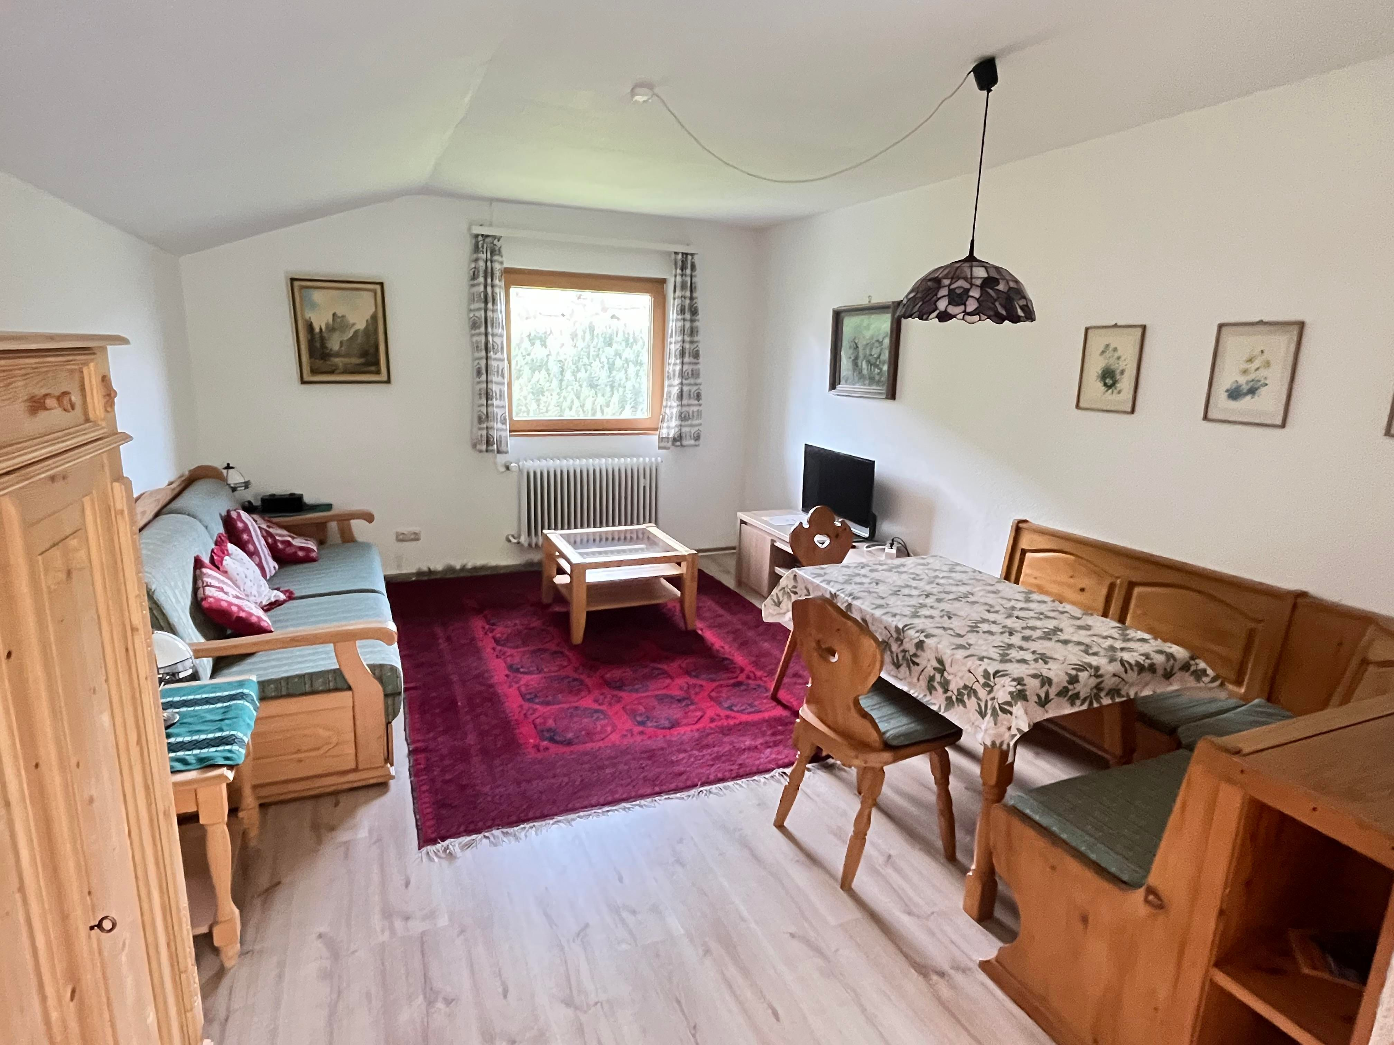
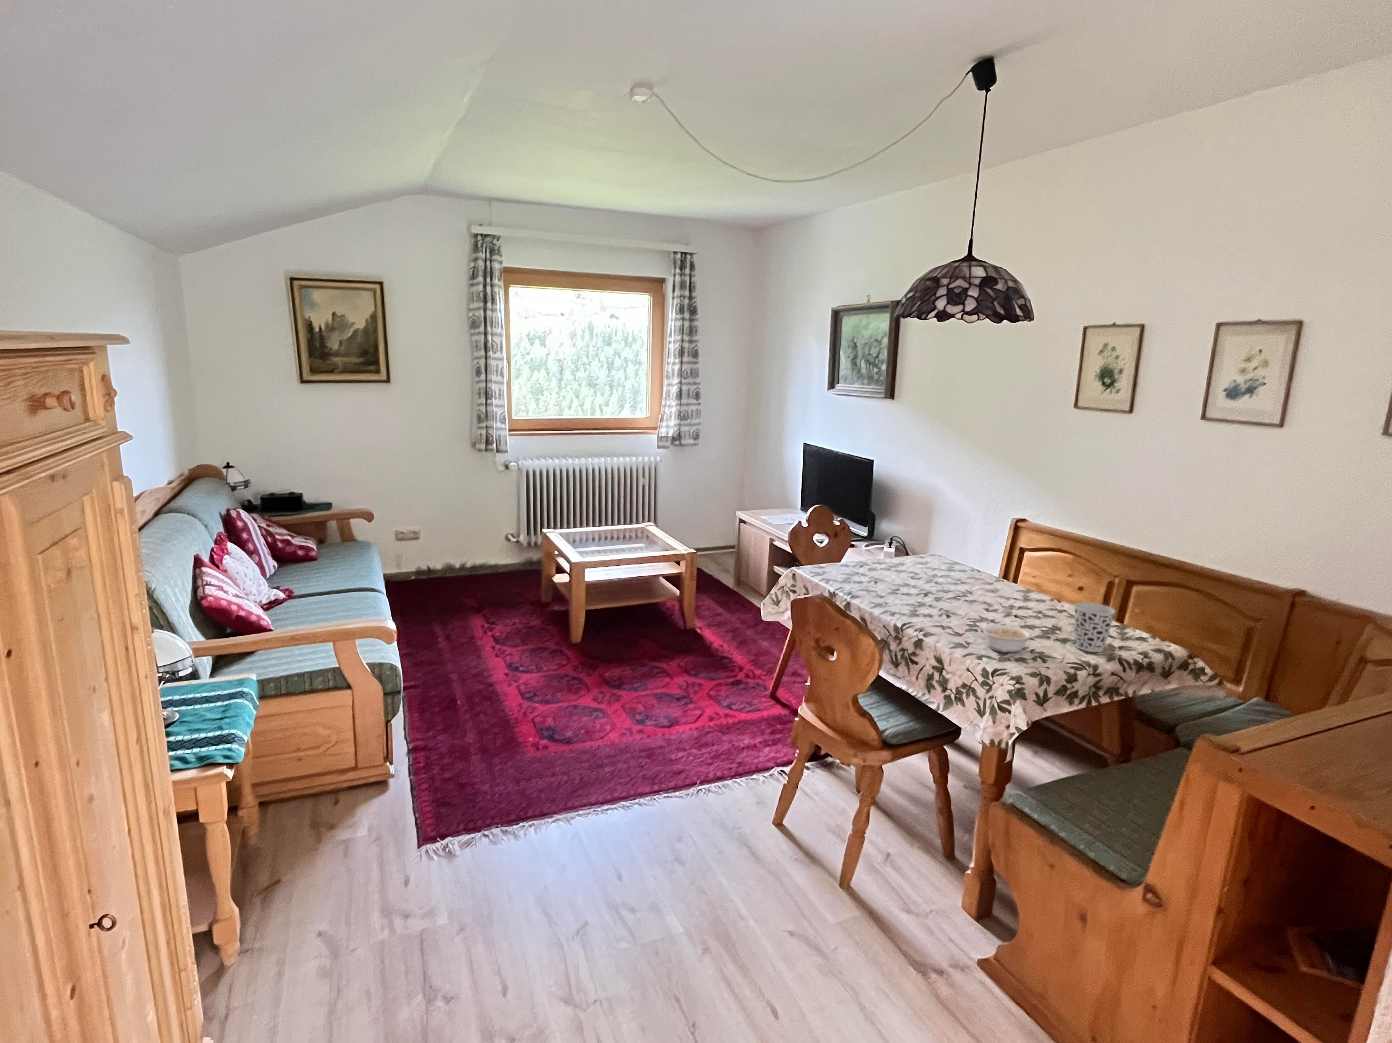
+ cup (1092, 628)
+ legume (1005, 638)
